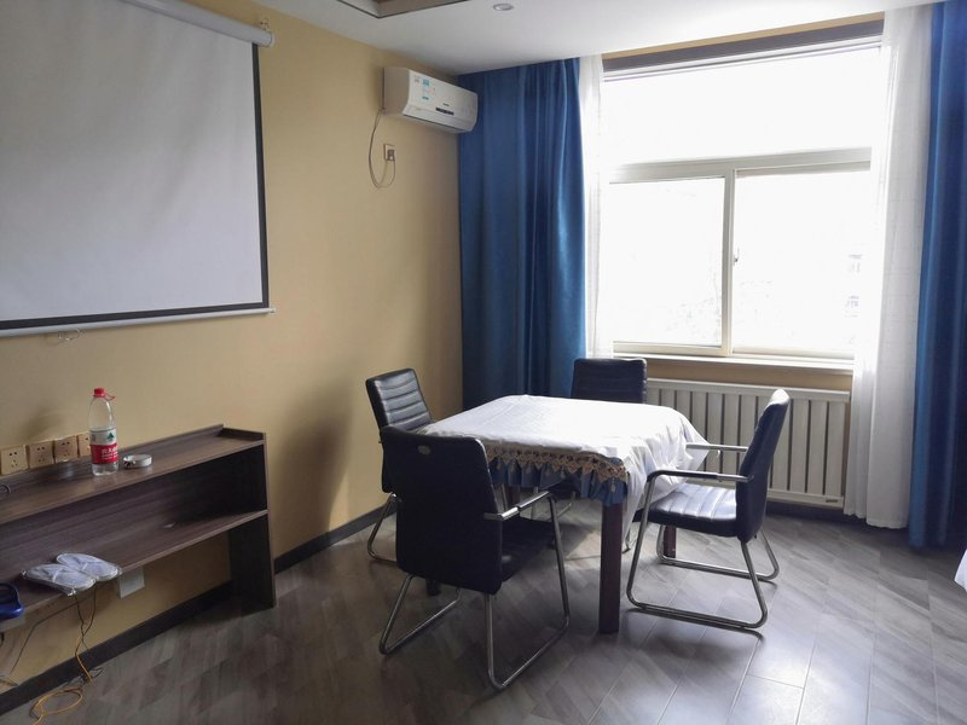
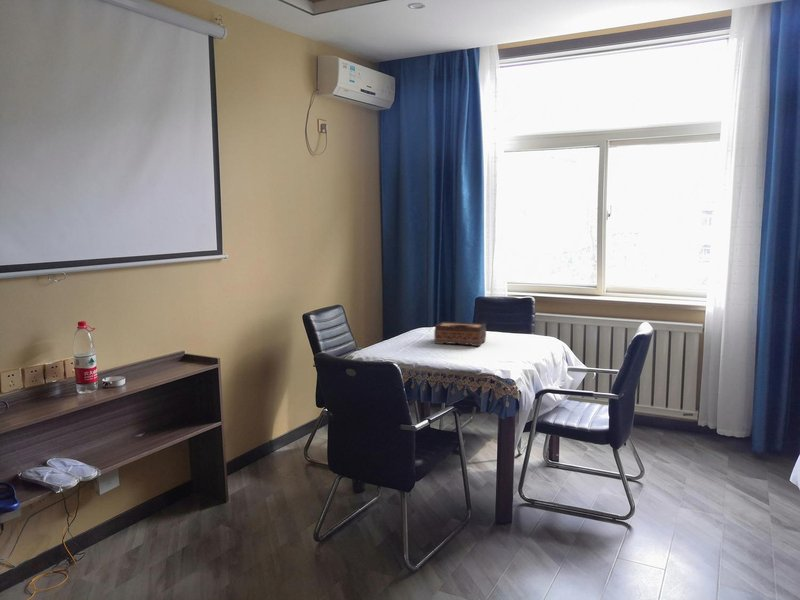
+ tissue box (460, 333)
